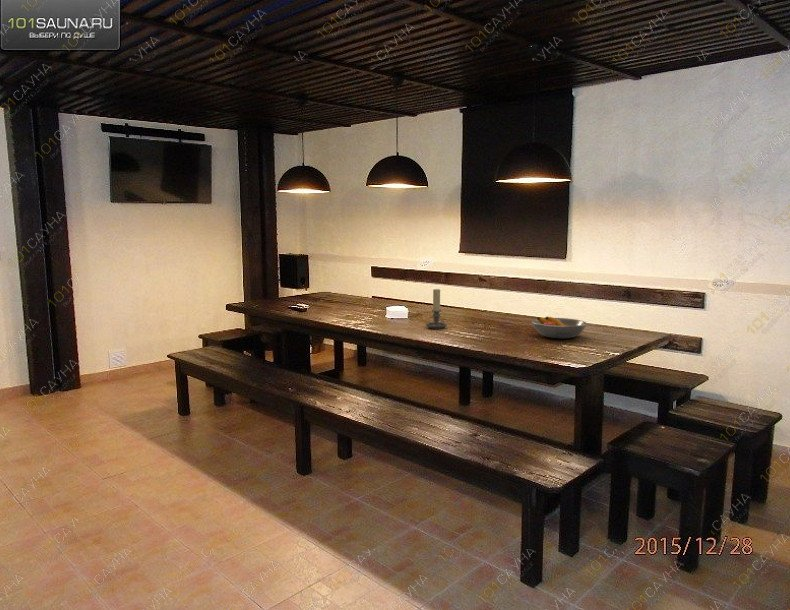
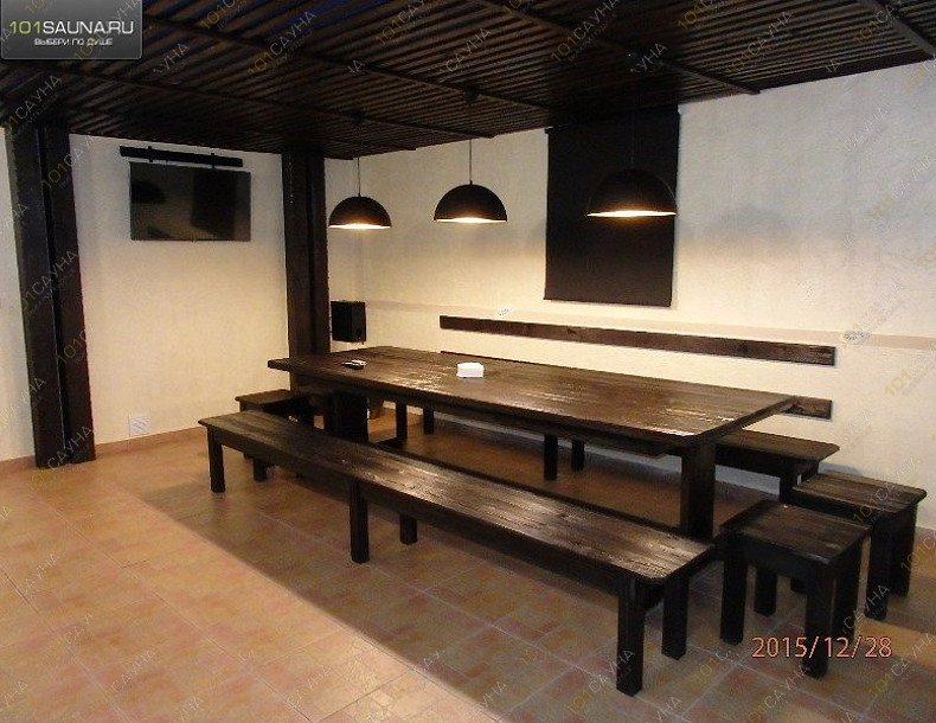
- fruit bowl (558, 327)
- candle holder (437, 307)
